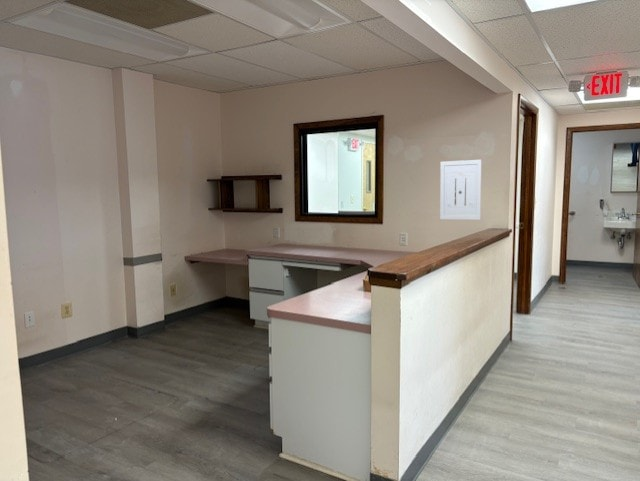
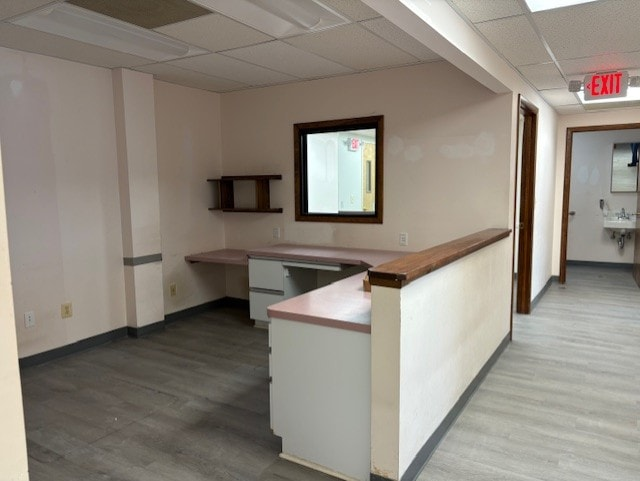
- wall art (460, 190)
